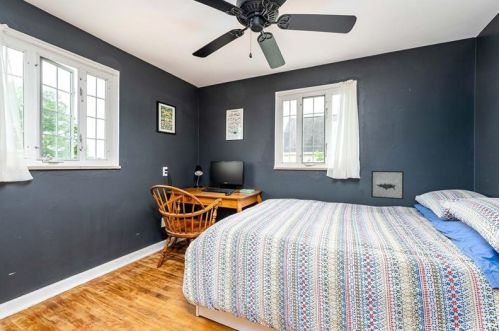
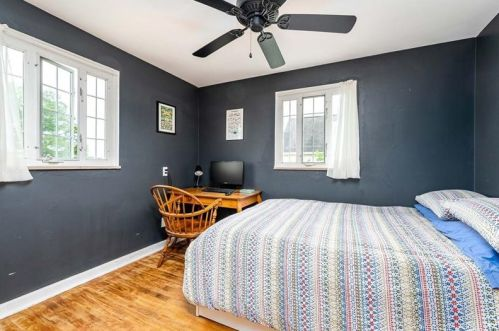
- wall art (386, 184)
